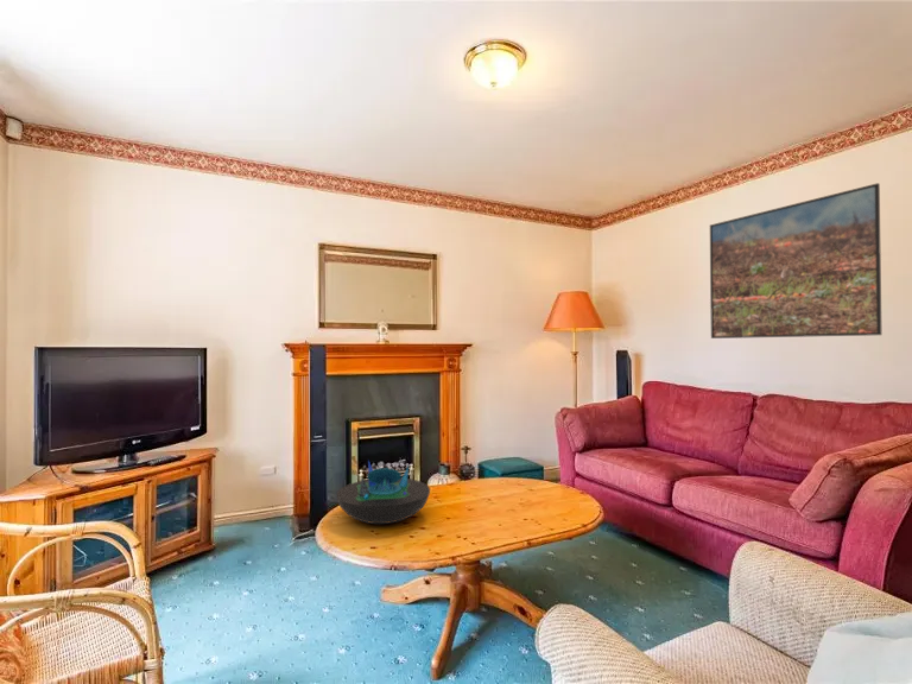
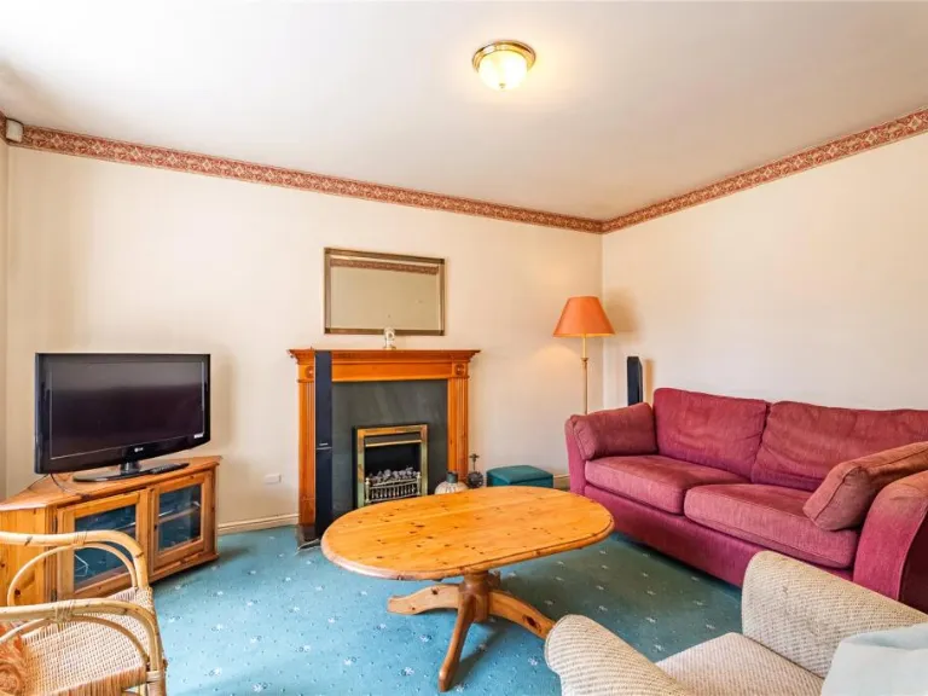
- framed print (783, 272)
- decorative bowl (384, 490)
